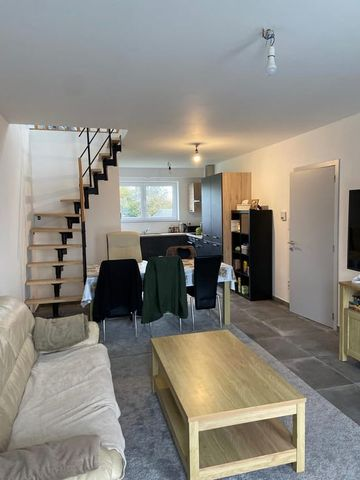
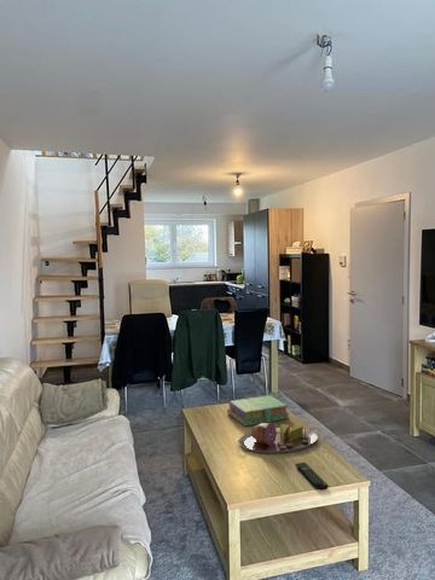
+ serving tray (278, 430)
+ stack of books (257, 408)
+ remote control (311, 475)
